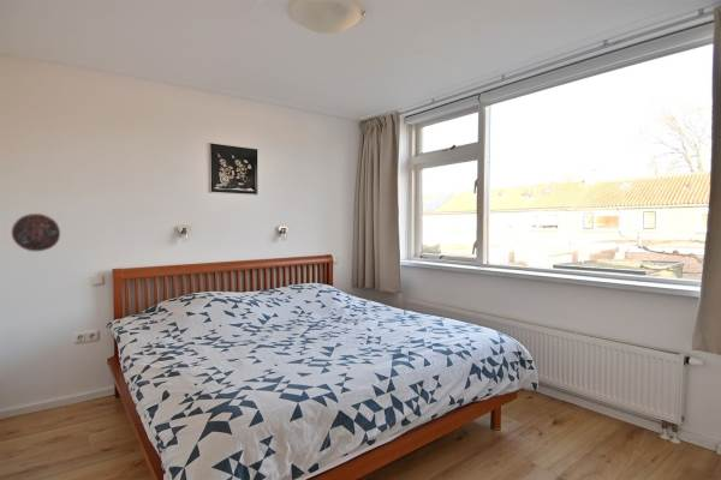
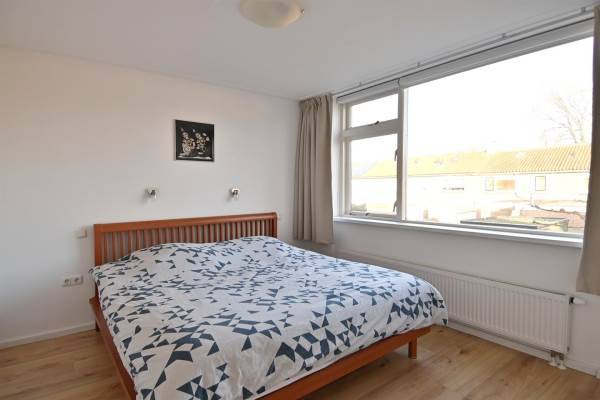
- decorative plate (36, 232)
